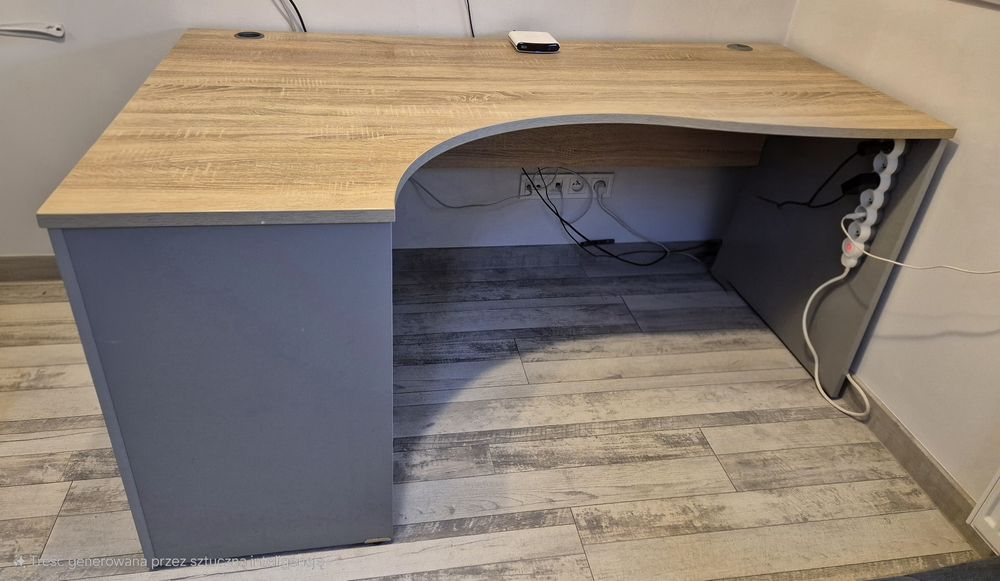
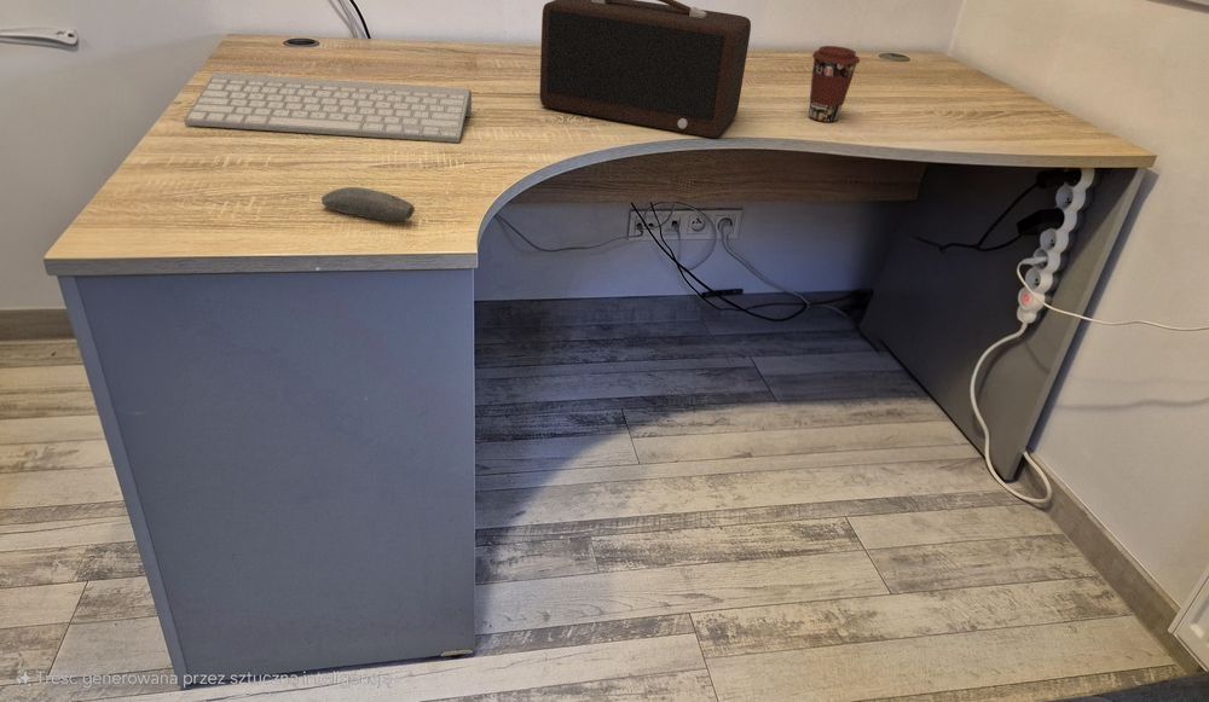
+ speaker (642, 56)
+ coffee cup (829, 83)
+ keyboard (335, 104)
+ computer mouse (366, 202)
